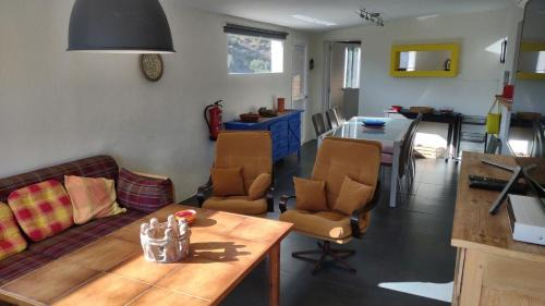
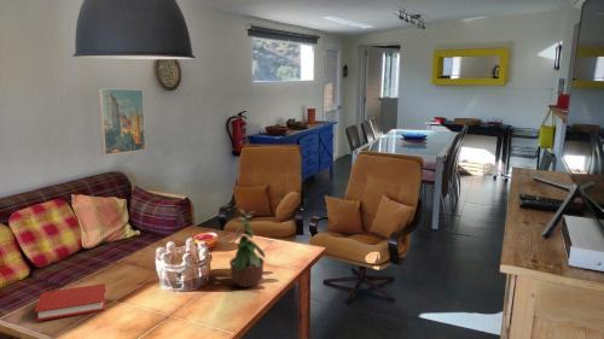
+ book (72, 300)
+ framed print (123, 121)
+ potted plant (244, 245)
